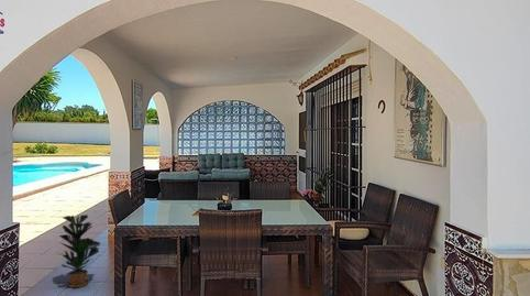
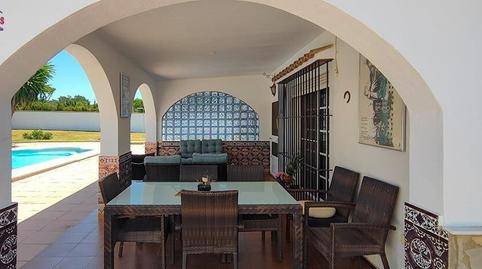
- potted plant (81, 249)
